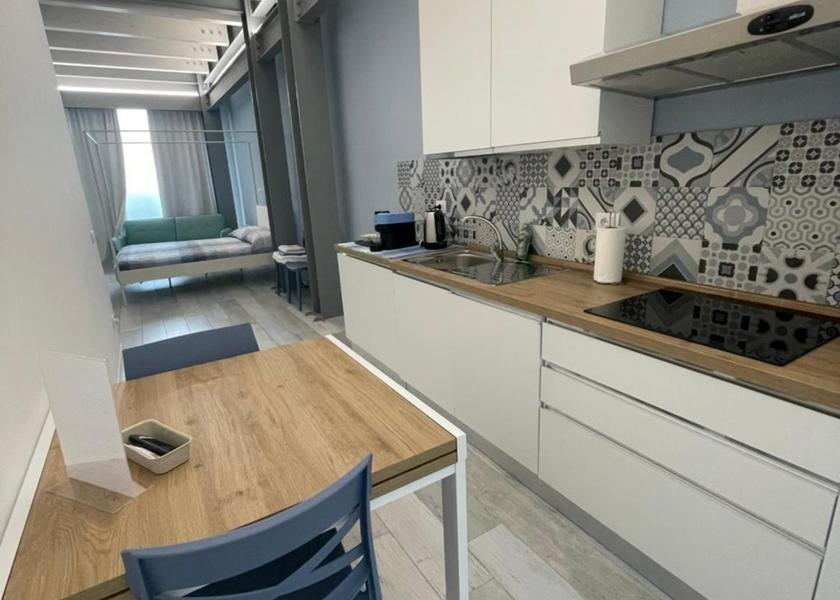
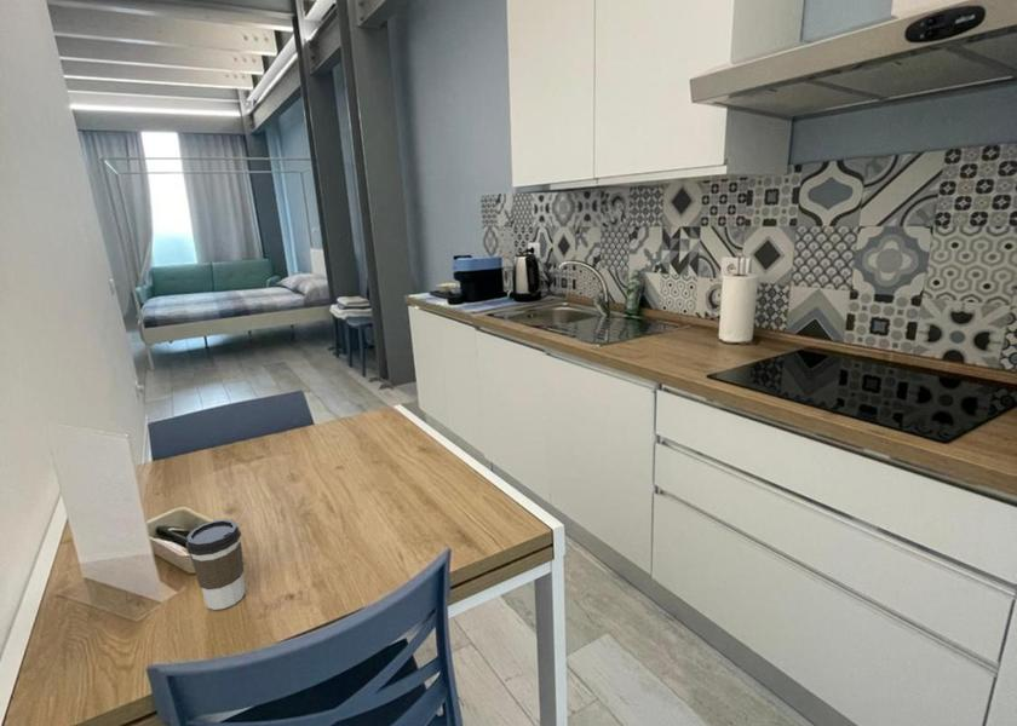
+ coffee cup (219, 564)
